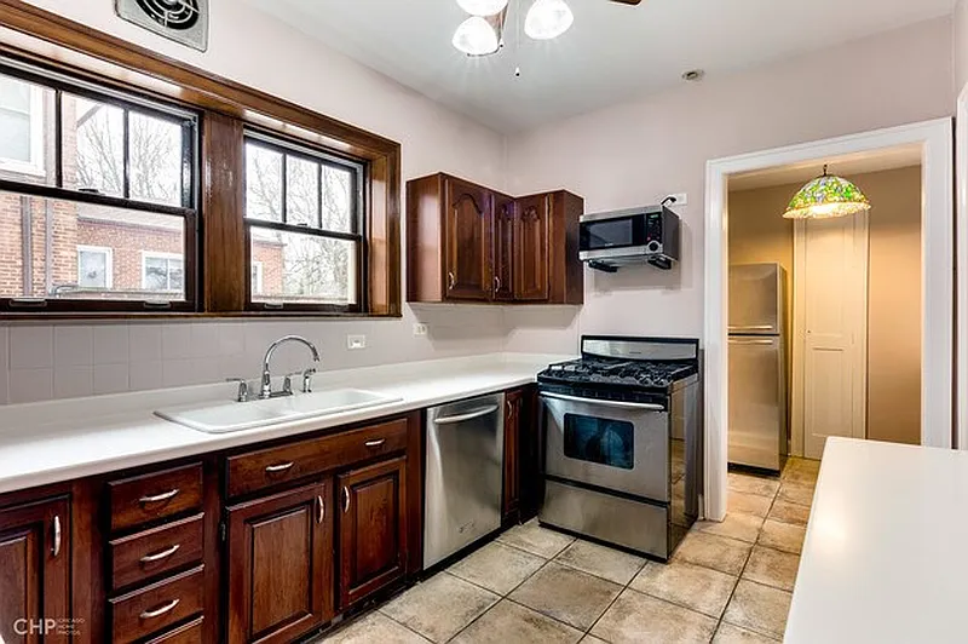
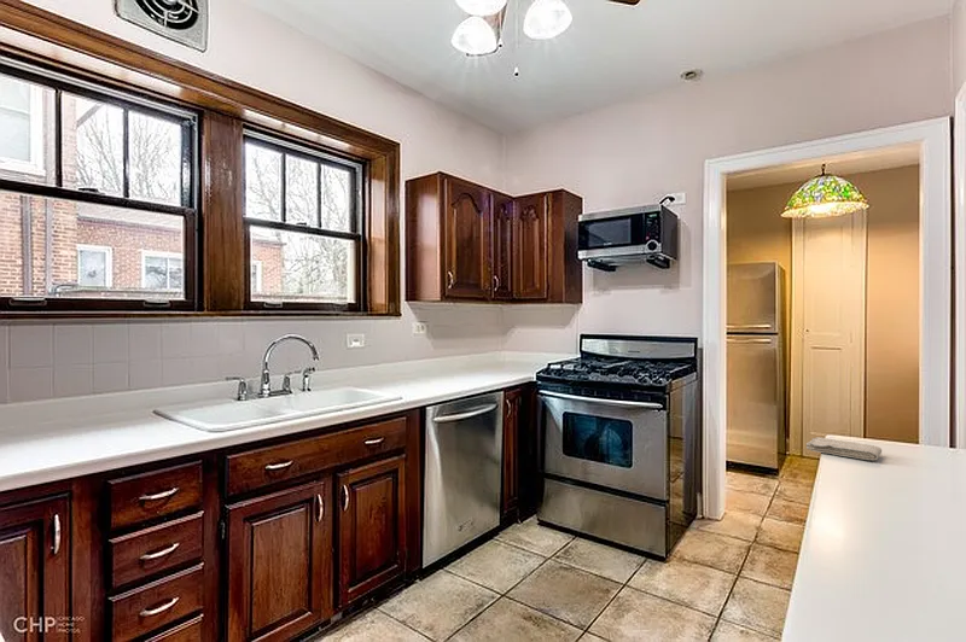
+ washcloth (843, 447)
